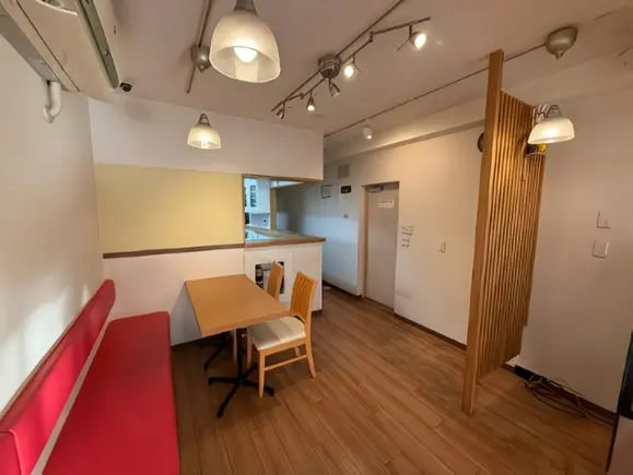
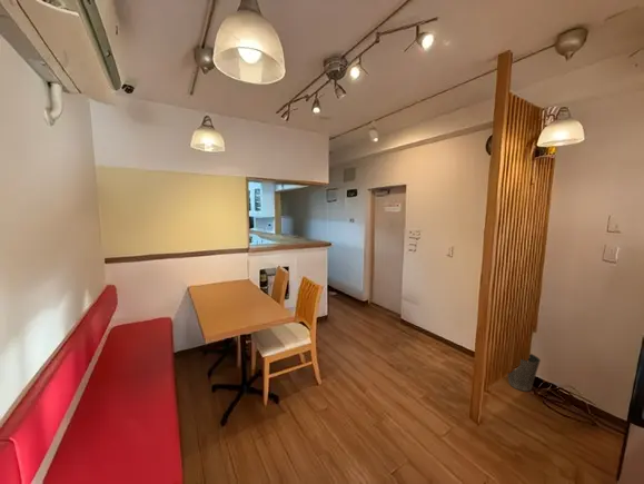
+ waste basket (521, 369)
